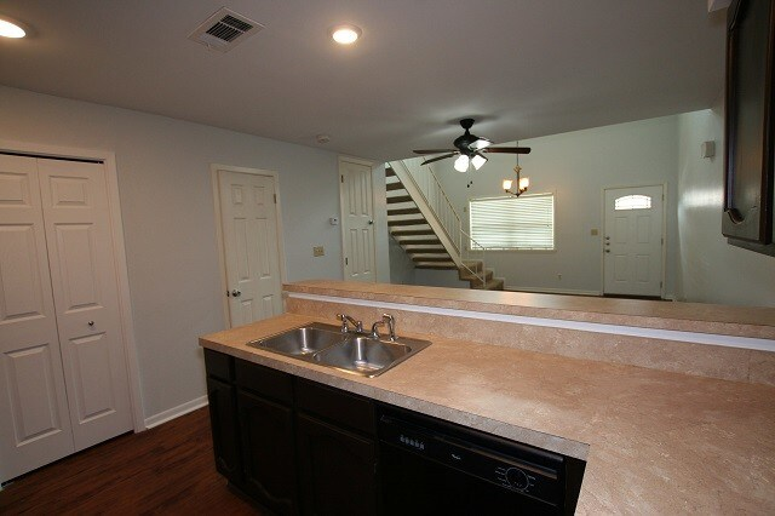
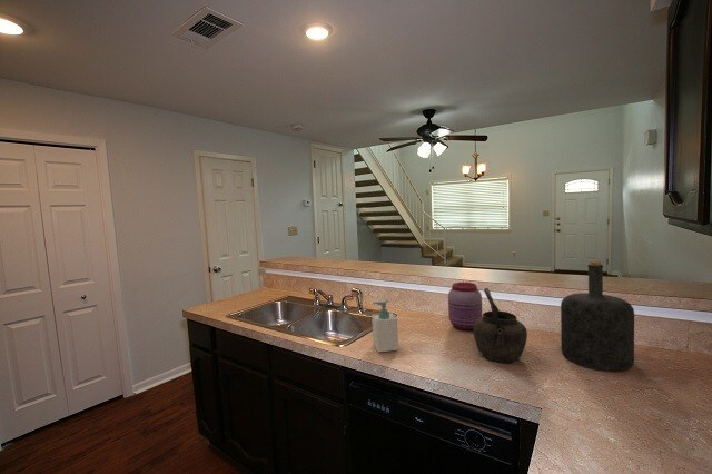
+ soap bottle (384, 324)
+ jar (464, 305)
+ bottle (595, 309)
+ kettle (496, 324)
